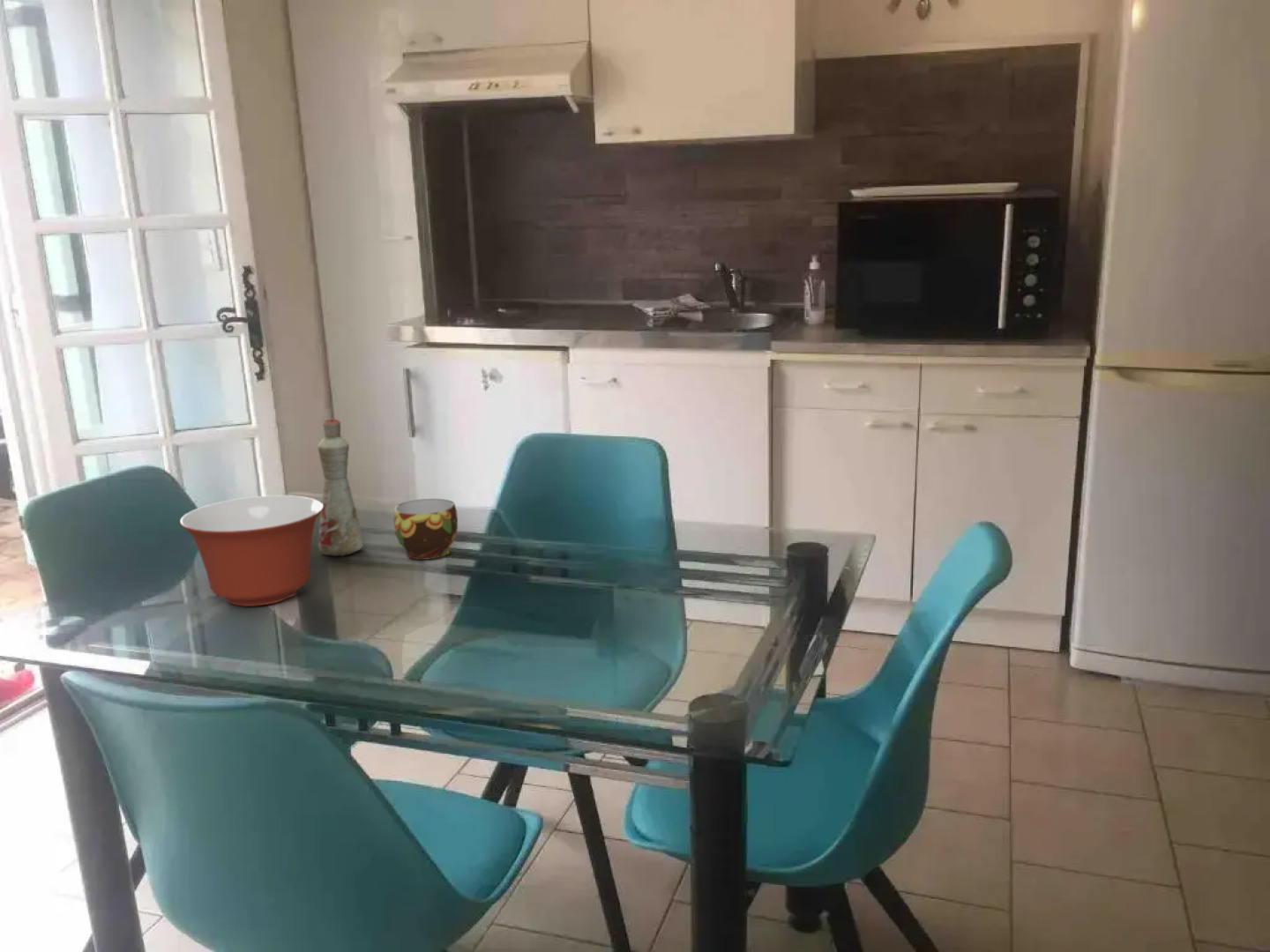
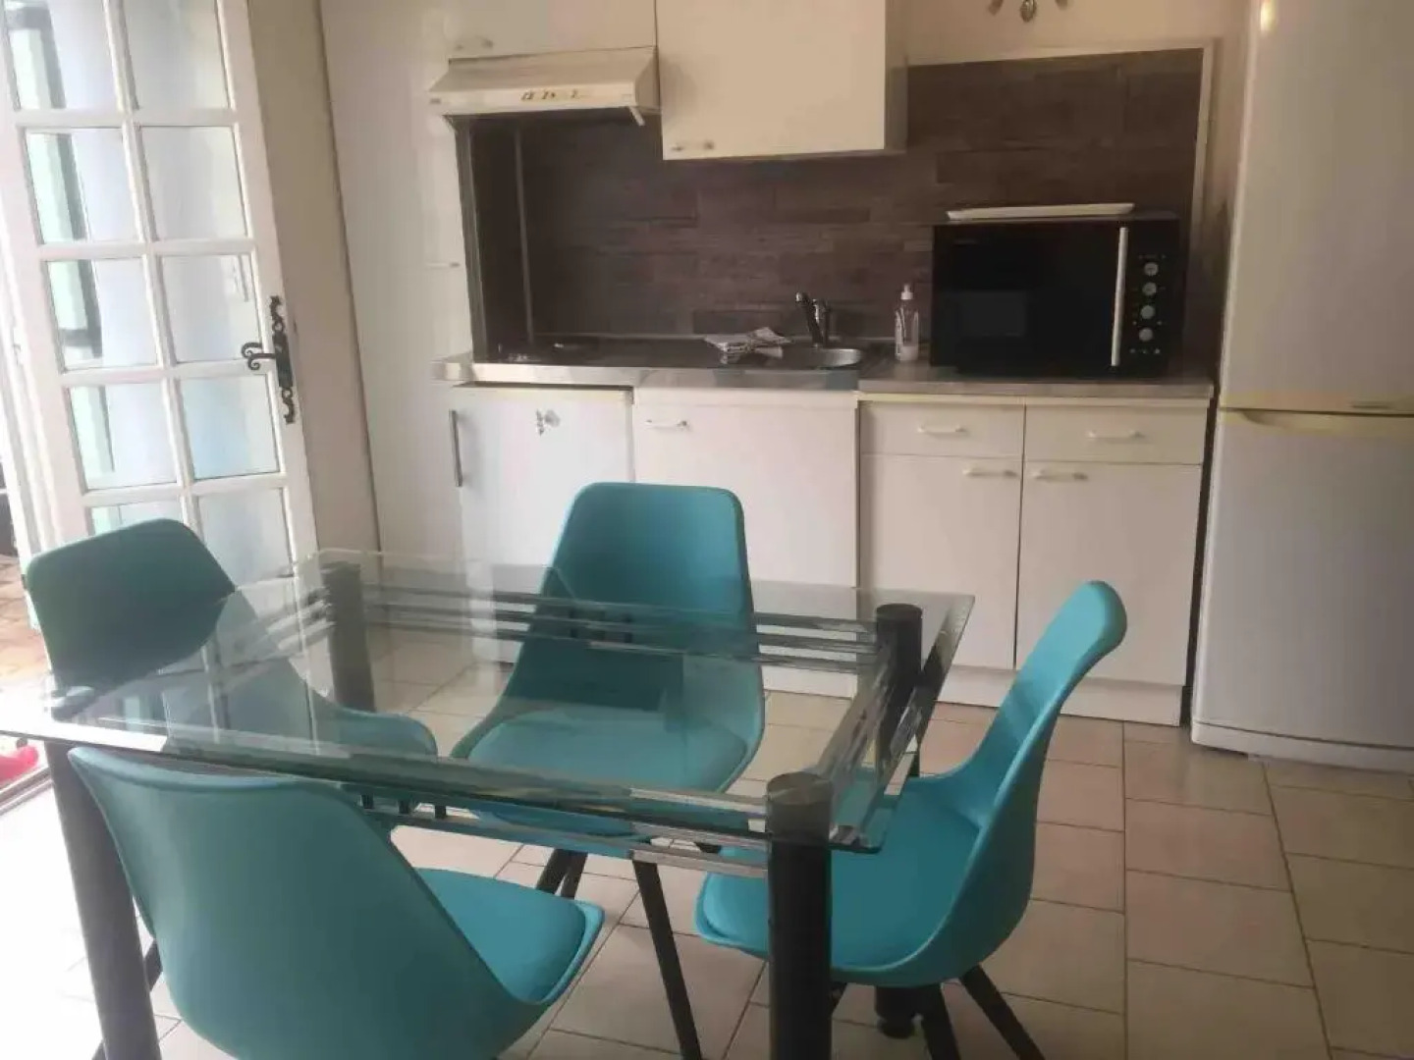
- bottle (335, 486)
- mixing bowl (258, 554)
- cup (427, 529)
